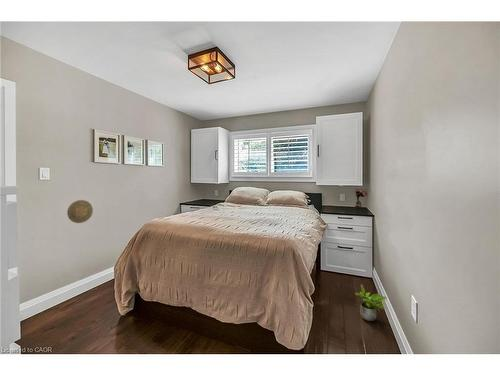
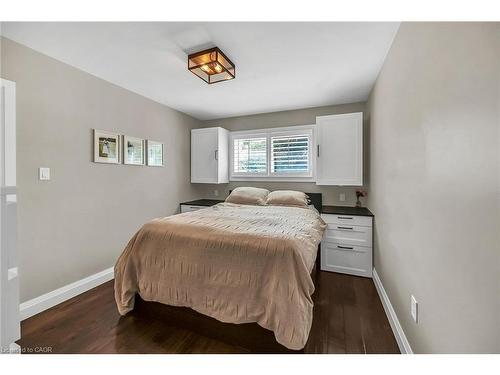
- decorative plate (81, 211)
- potted plant (370, 304)
